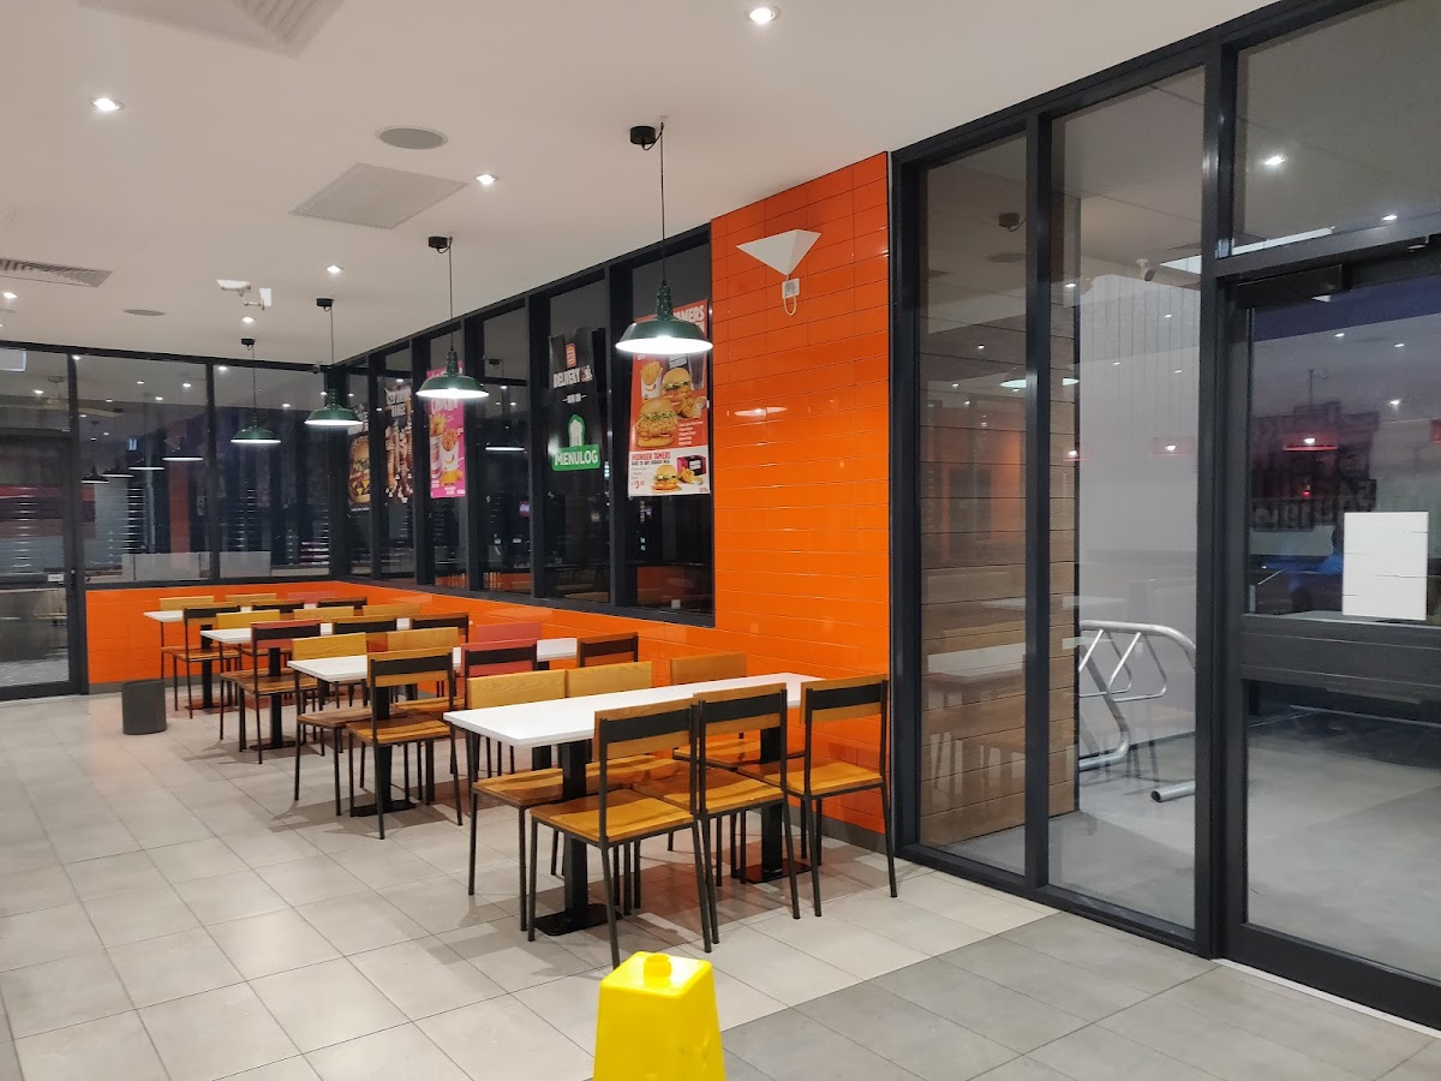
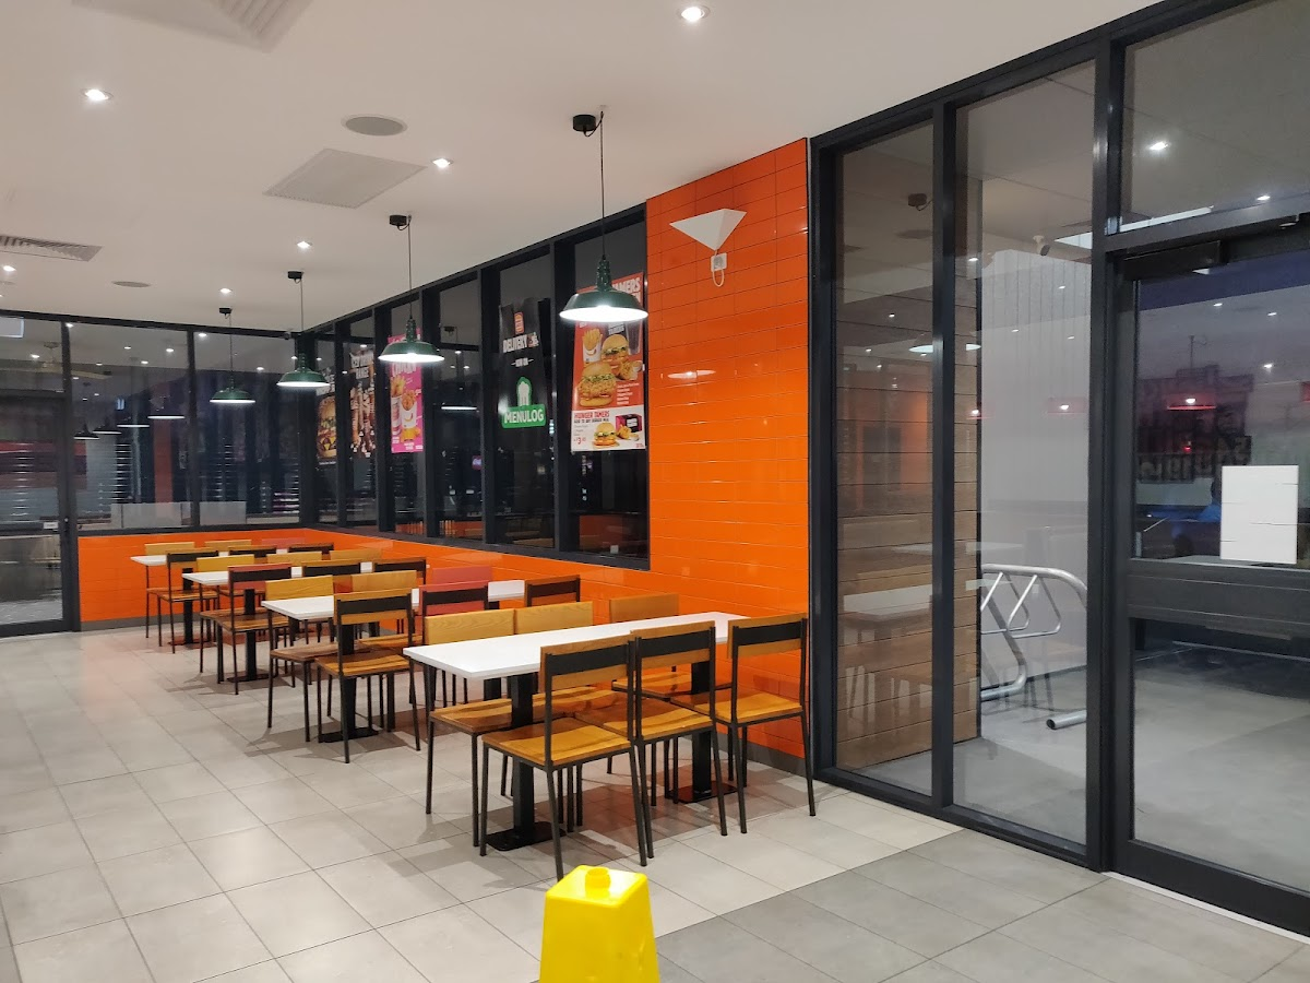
- security camera (244, 298)
- trash can (144, 705)
